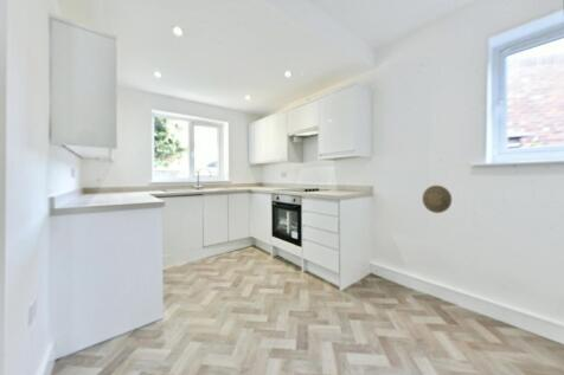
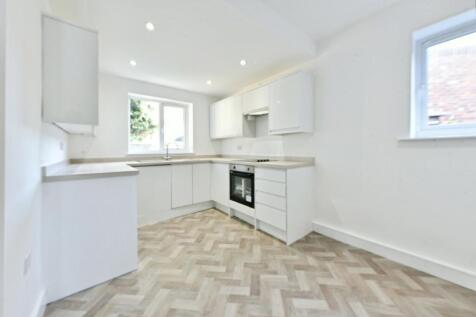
- decorative plate (435, 199)
